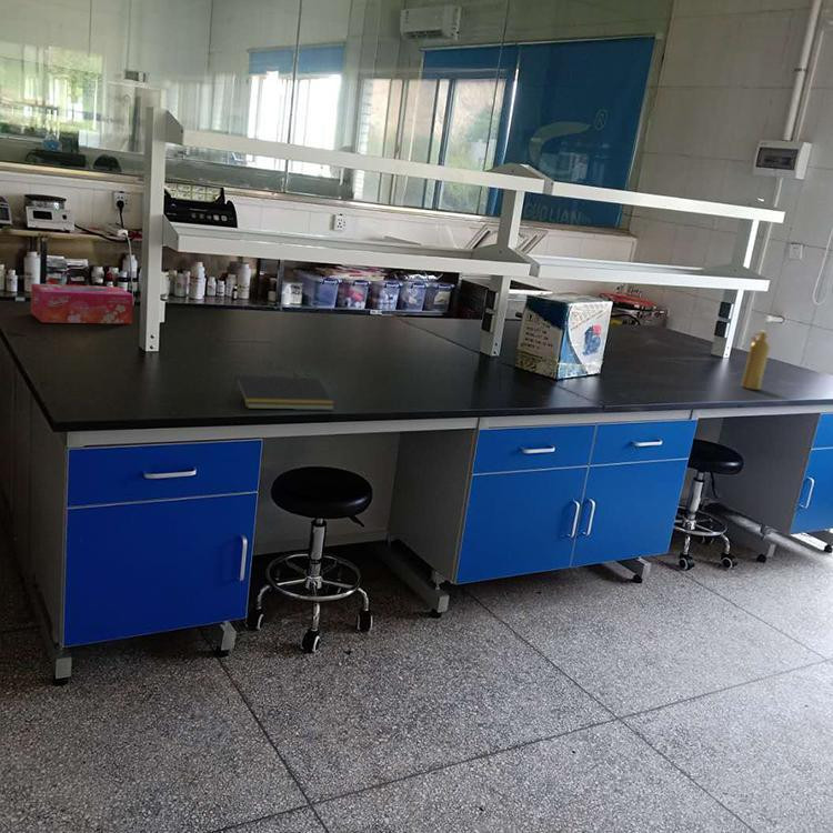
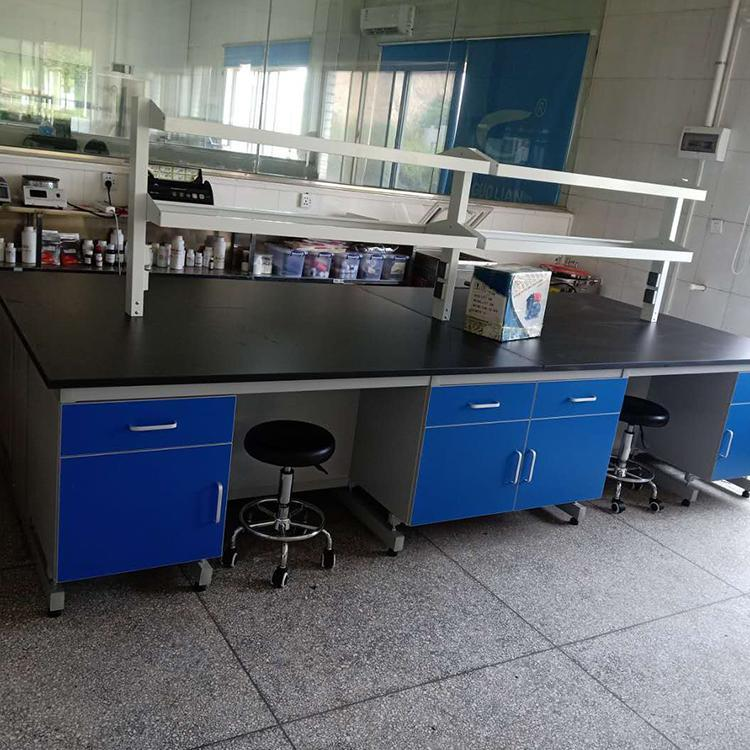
- tissue box (81, 303)
- perfume bottle (756, 359)
- notepad (284, 392)
